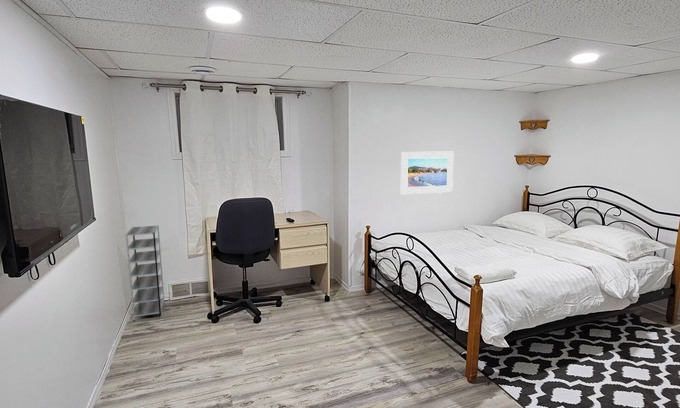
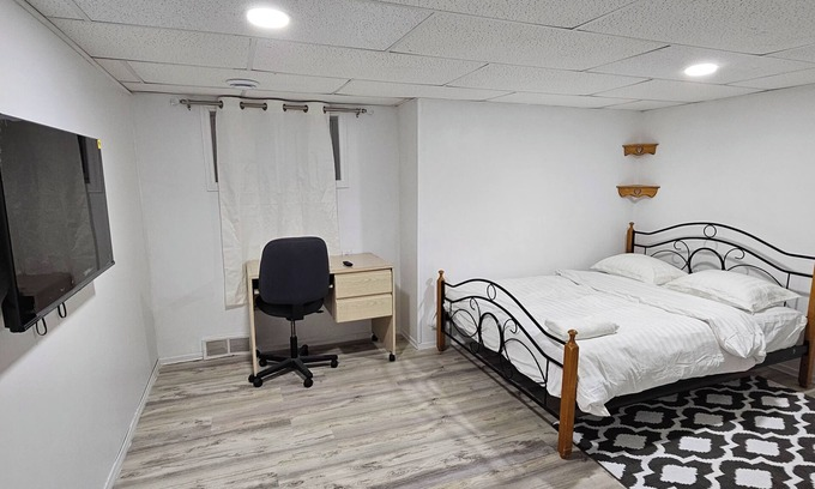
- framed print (427, 172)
- shelving unit (146, 271)
